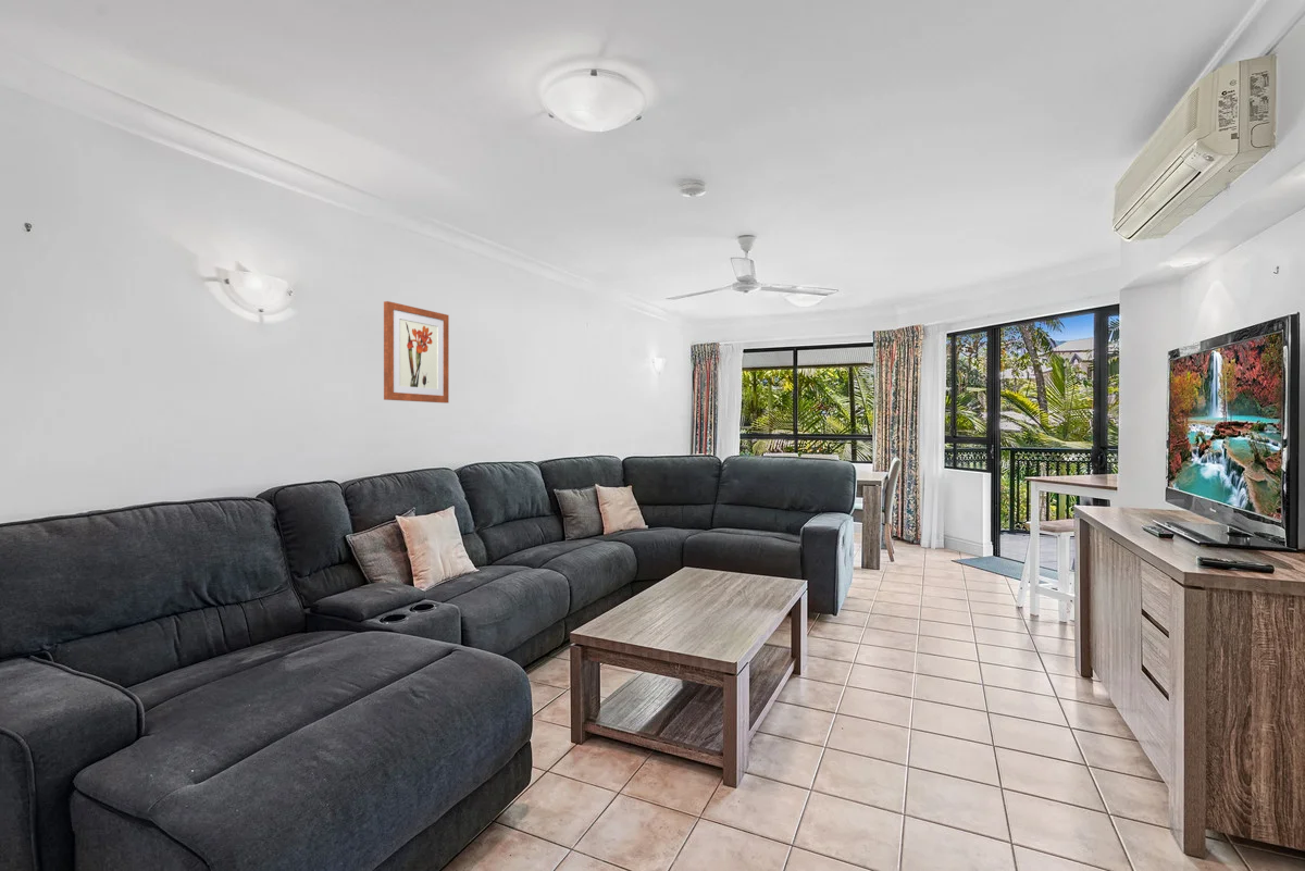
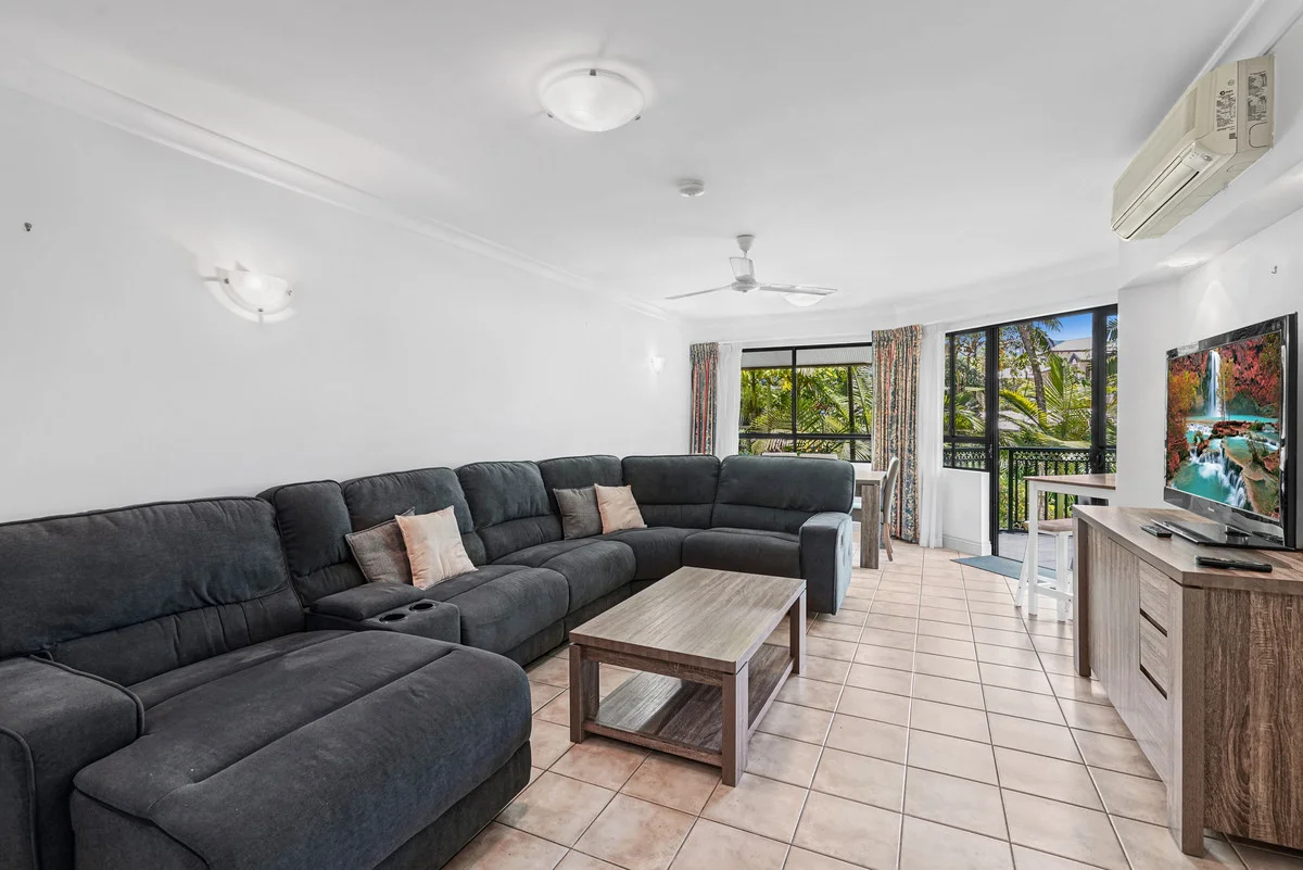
- wall art (418, 354)
